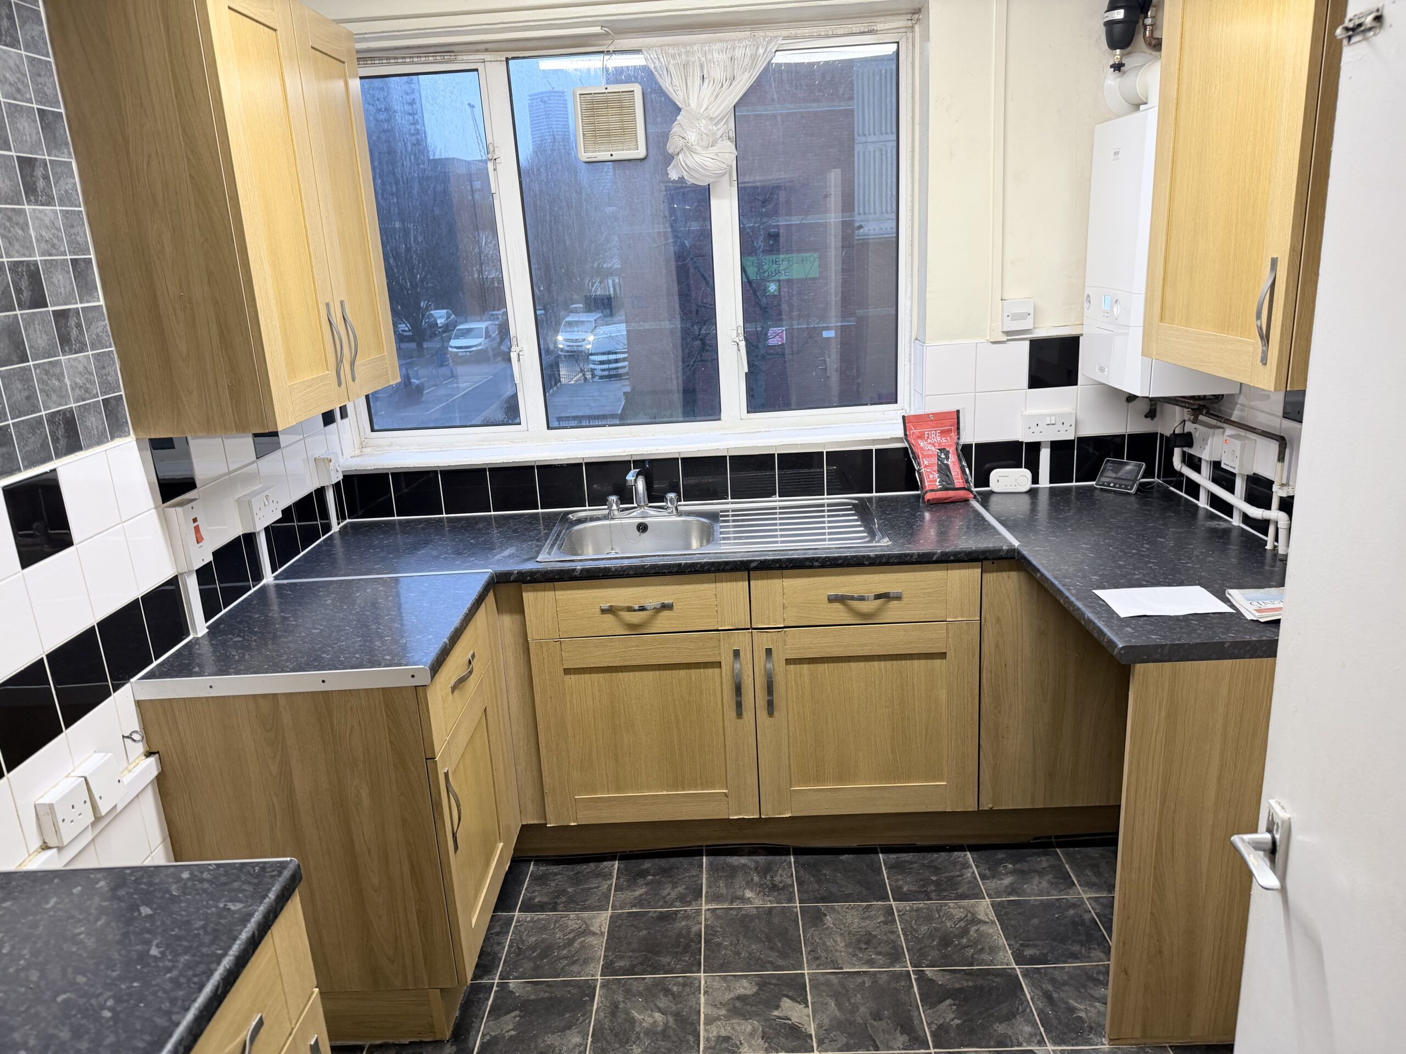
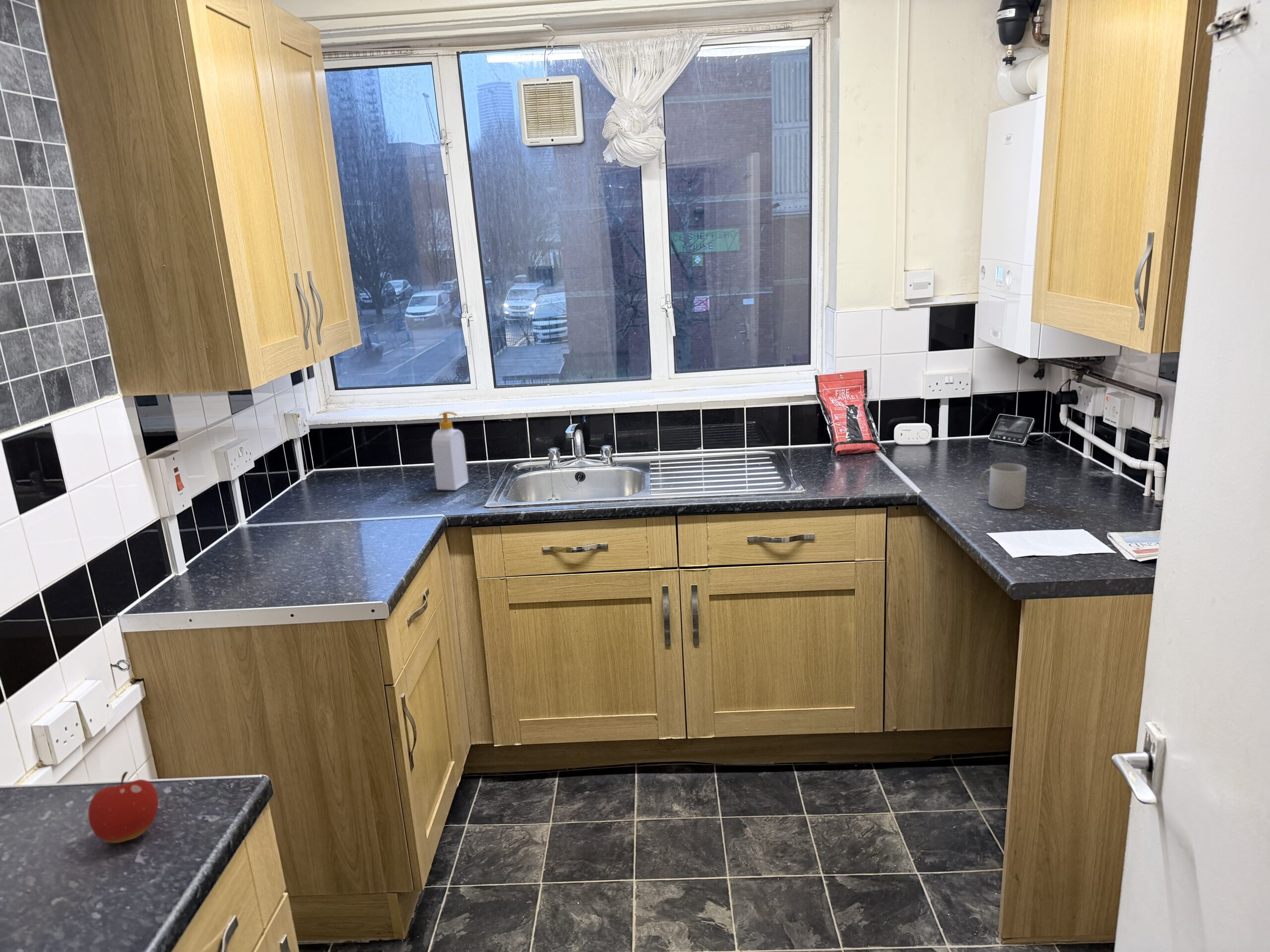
+ soap bottle (450, 450)
+ fruit (123, 808)
+ mug (1001, 484)
